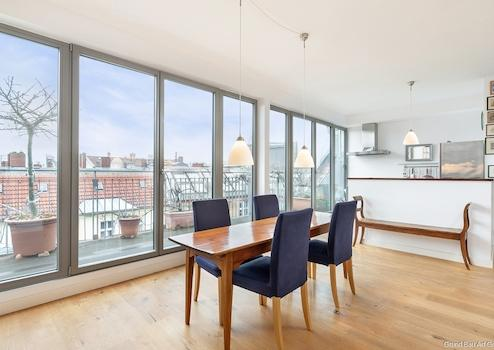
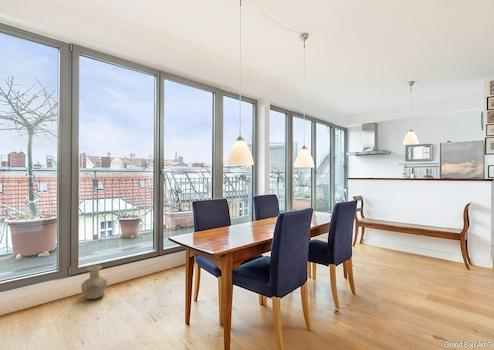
+ vase (94, 282)
